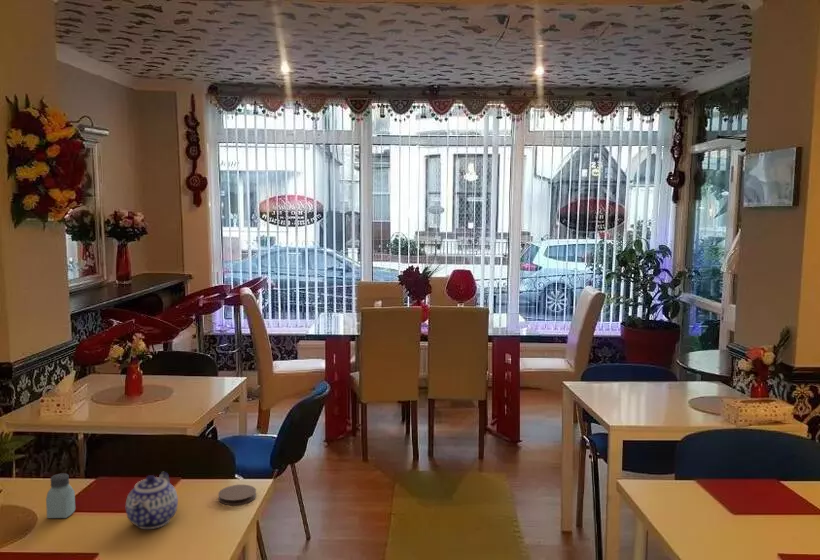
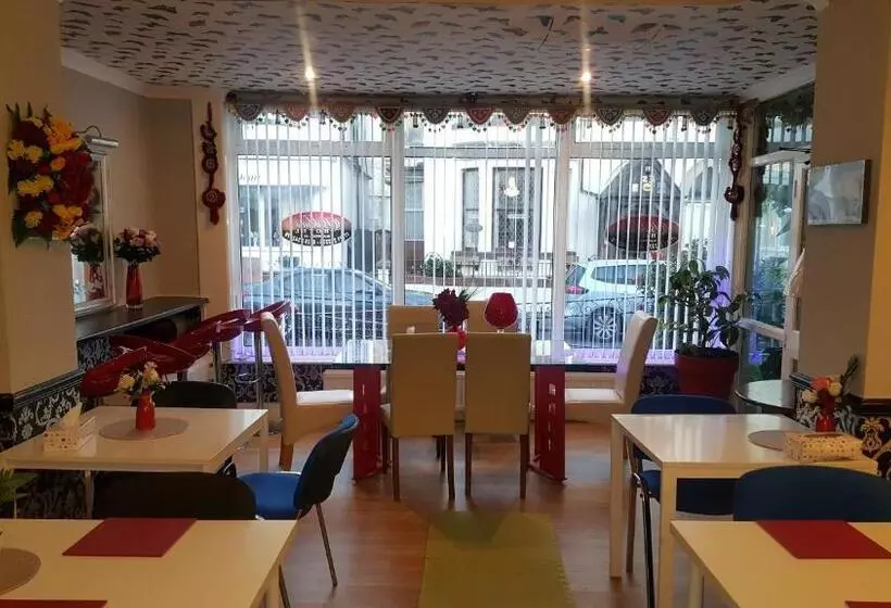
- teapot (151, 498)
- coaster (237, 494)
- saltshaker (60, 495)
